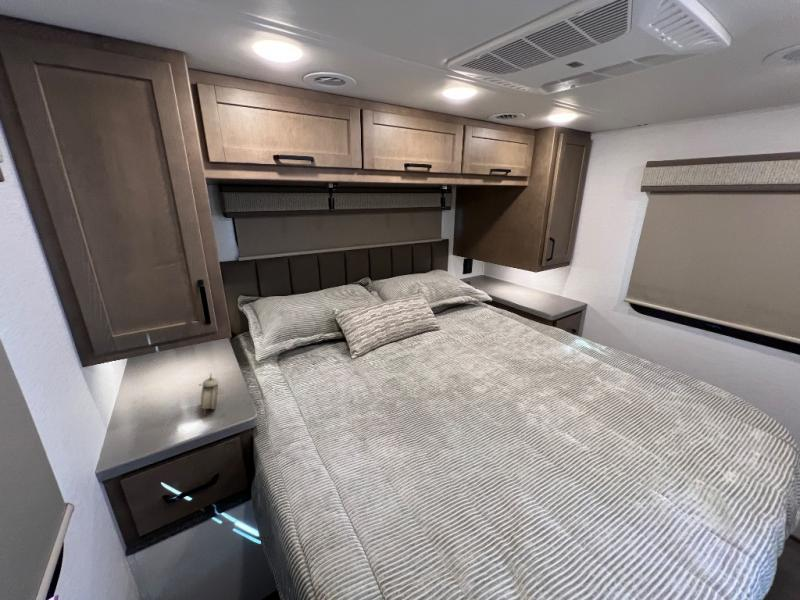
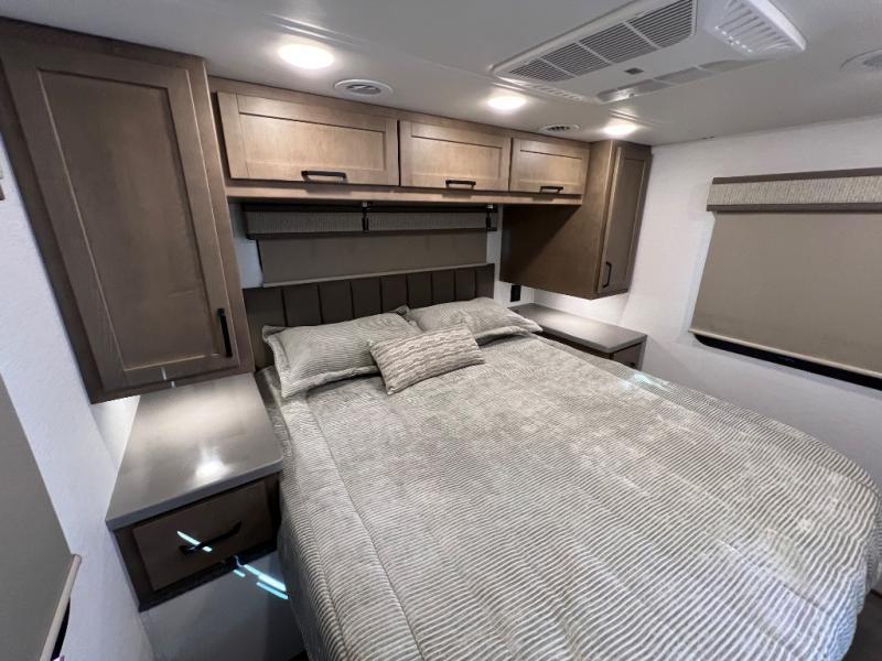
- alarm clock (209, 391)
